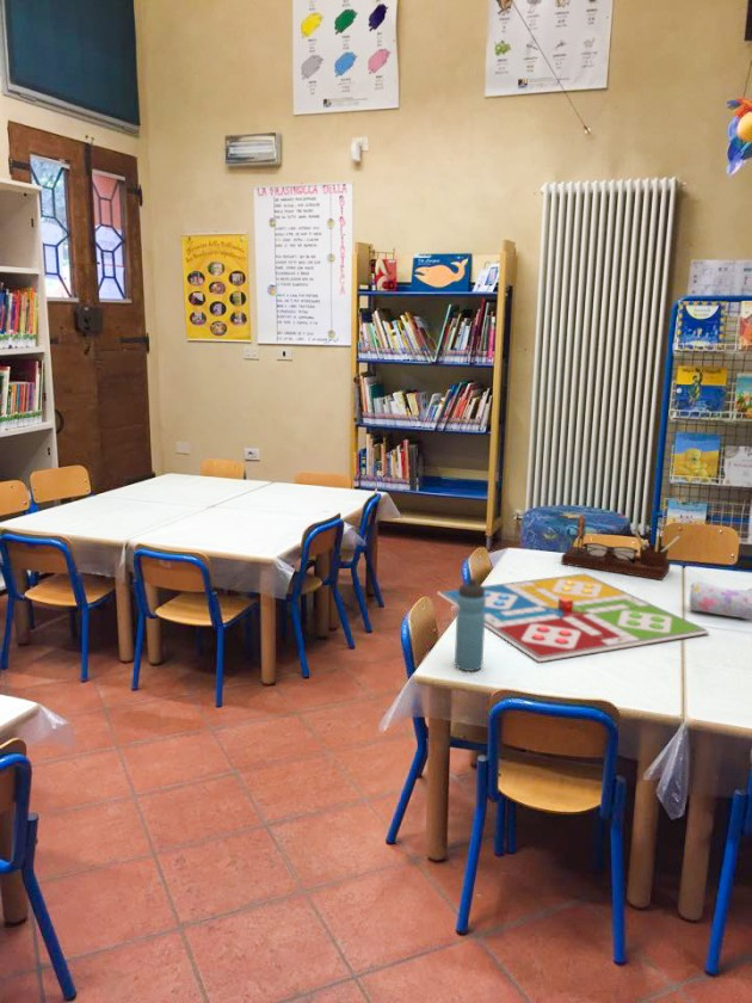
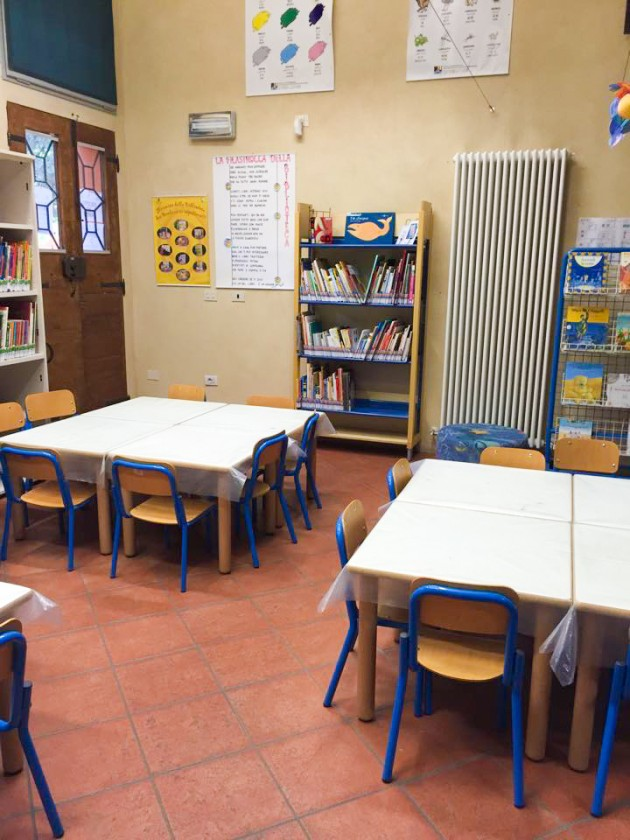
- desk organizer (621, 547)
- water bottle (470, 622)
- pencil case (723, 599)
- gameboard (565, 605)
